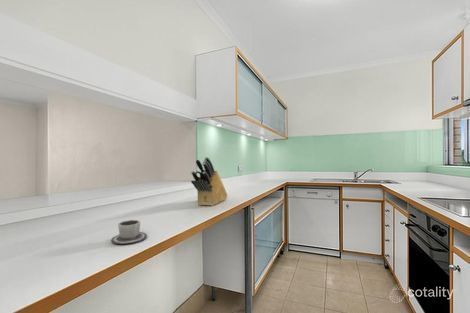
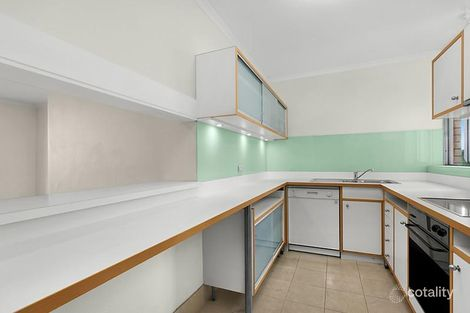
- knife block (210, 180)
- cup (129, 231)
